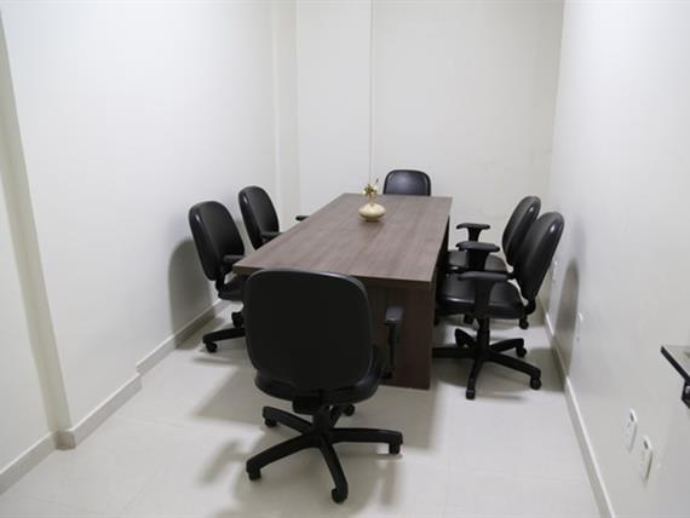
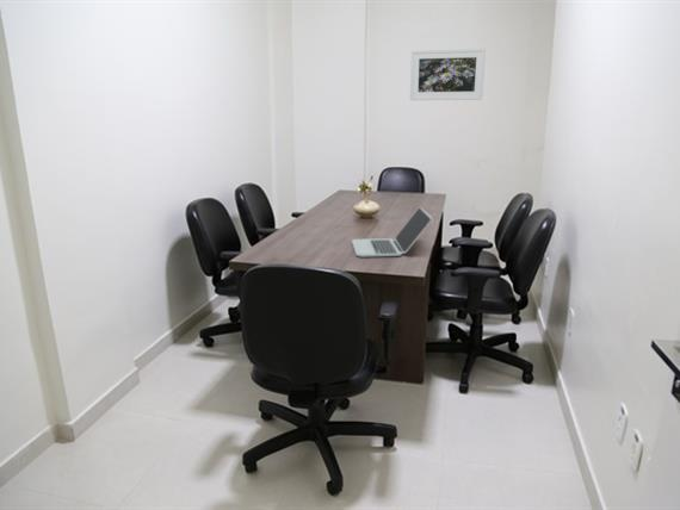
+ laptop (396, 235)
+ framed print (446, 75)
